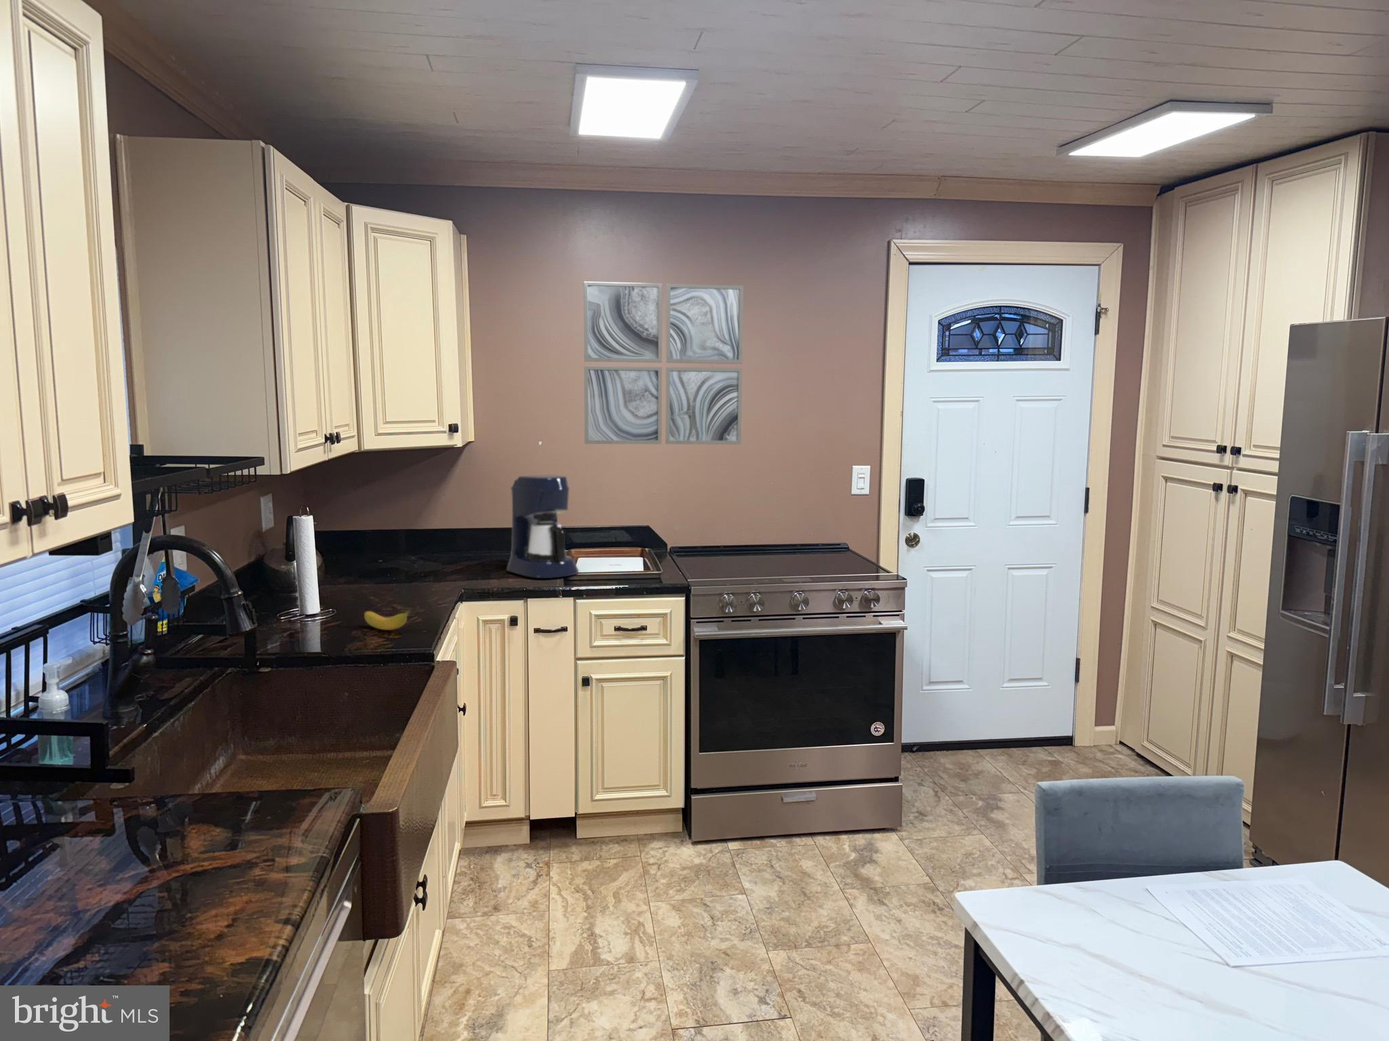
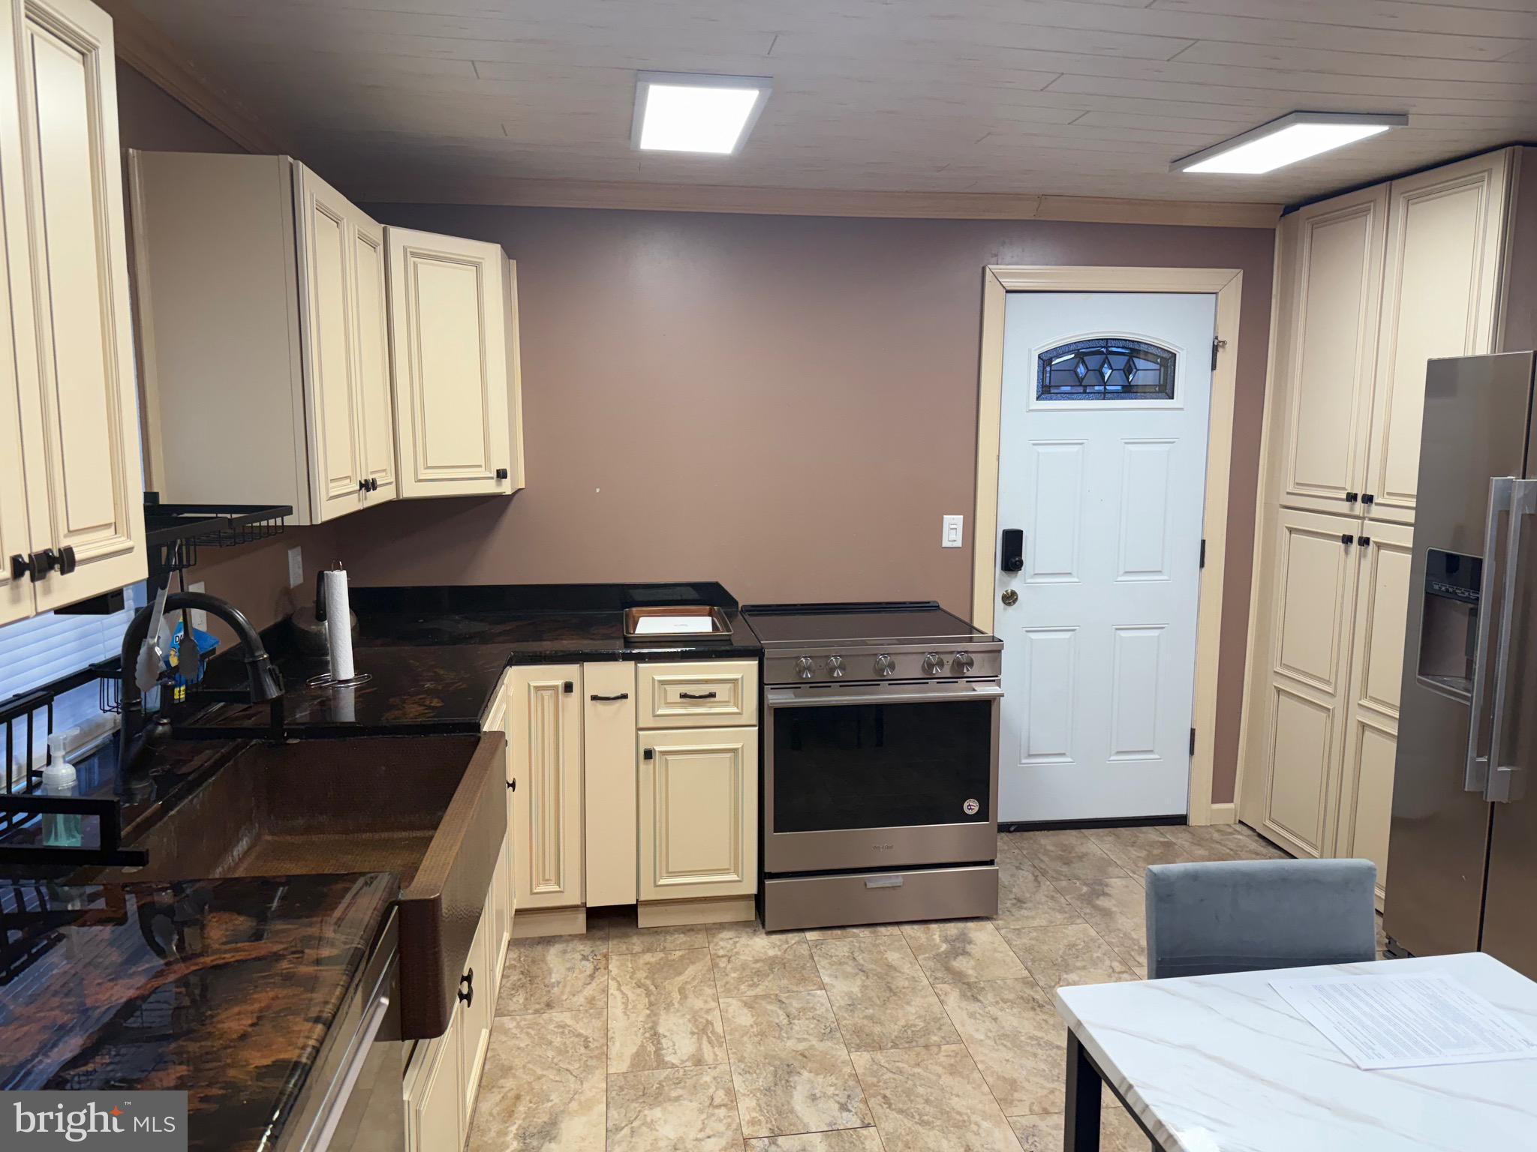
- banana (386, 618)
- coffee maker (544, 523)
- wall art (662, 366)
